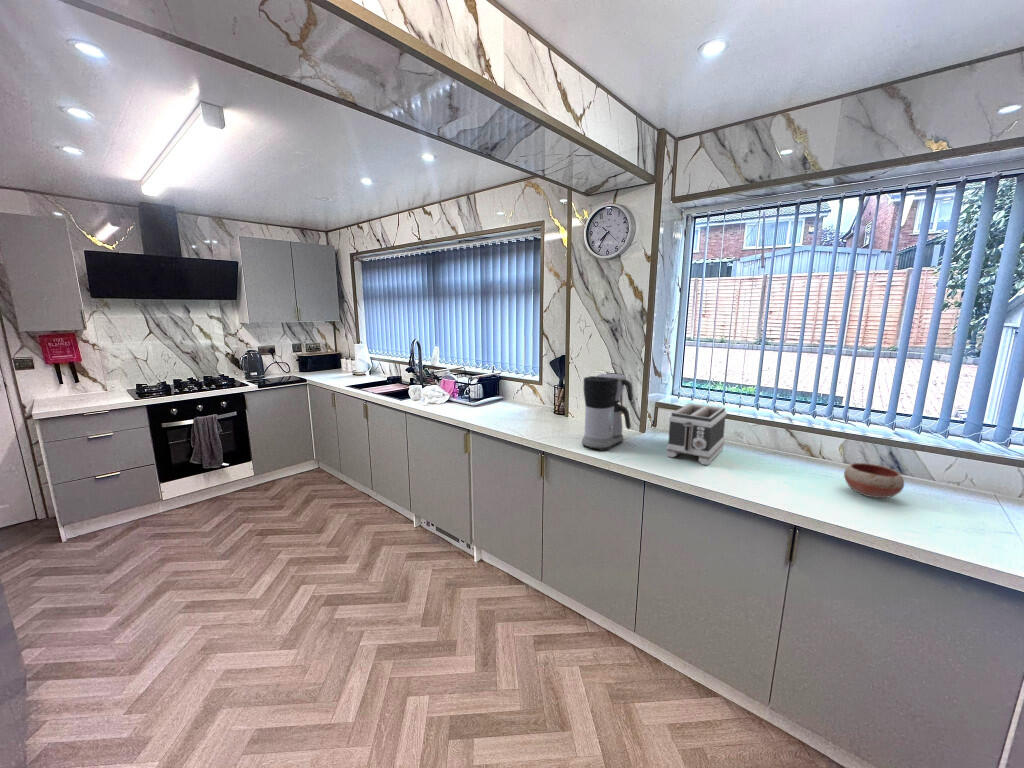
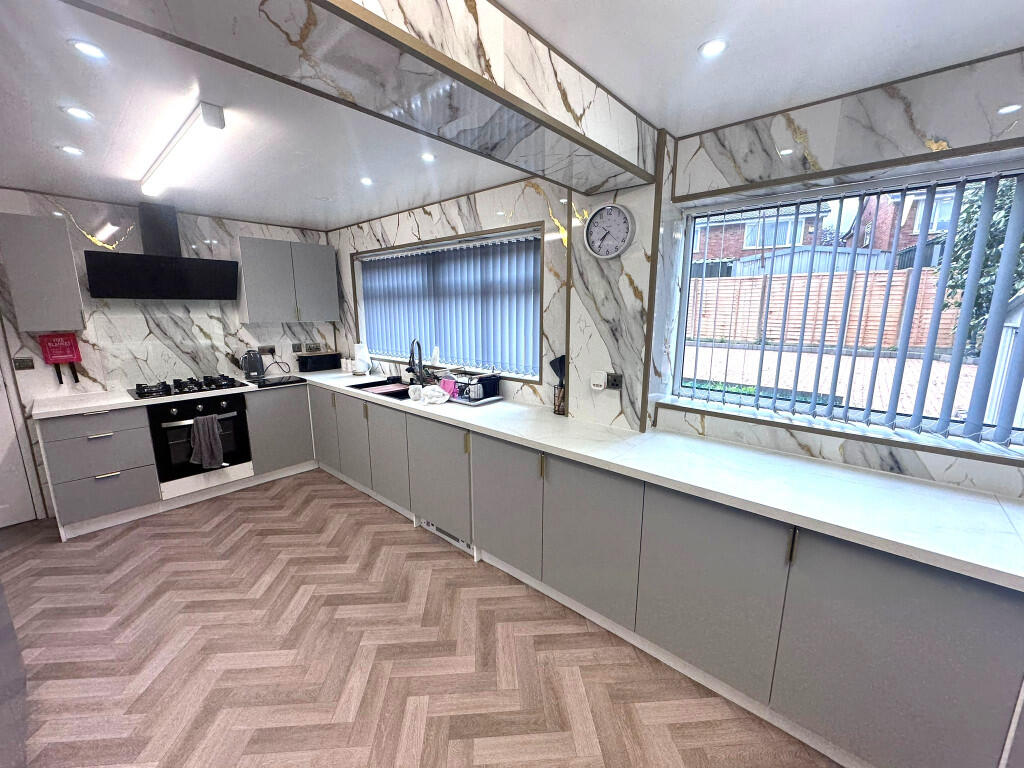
- bowl (872, 481)
- toaster (696, 432)
- coffee maker (607, 410)
